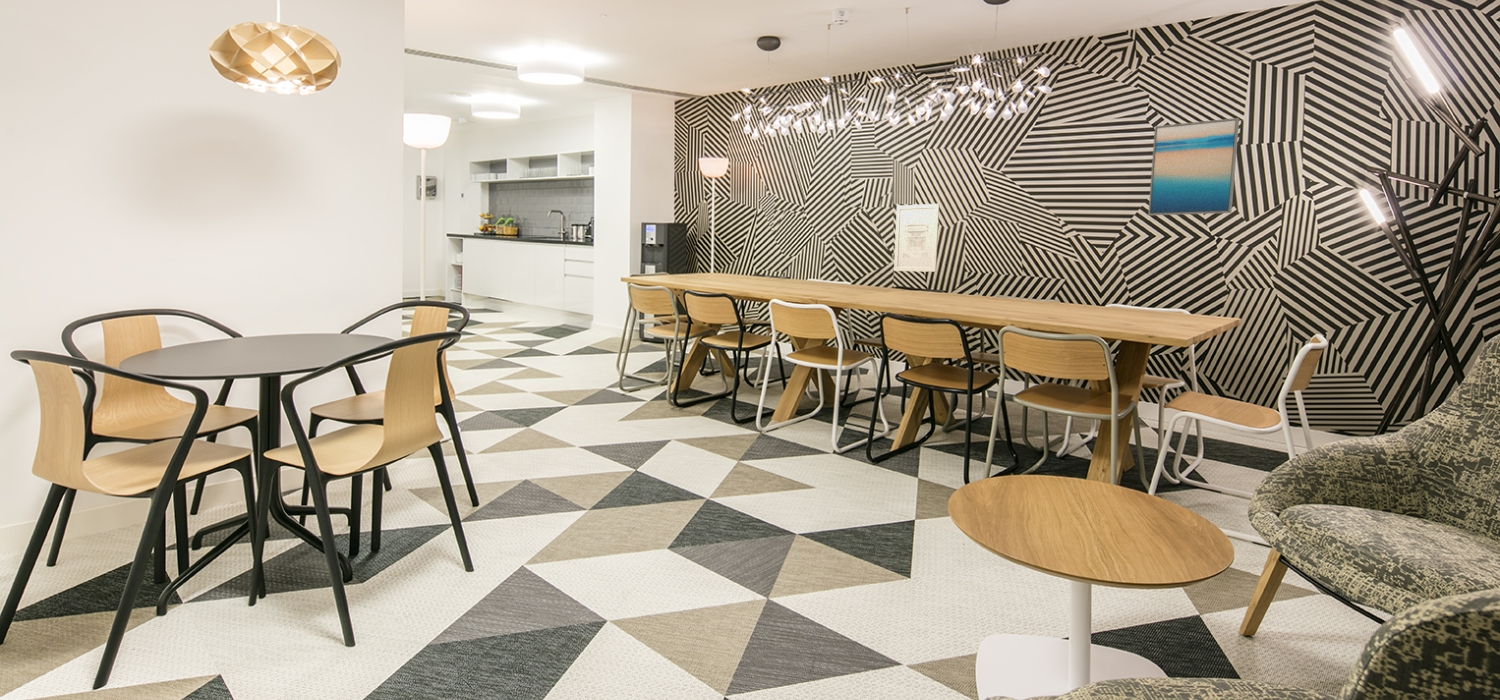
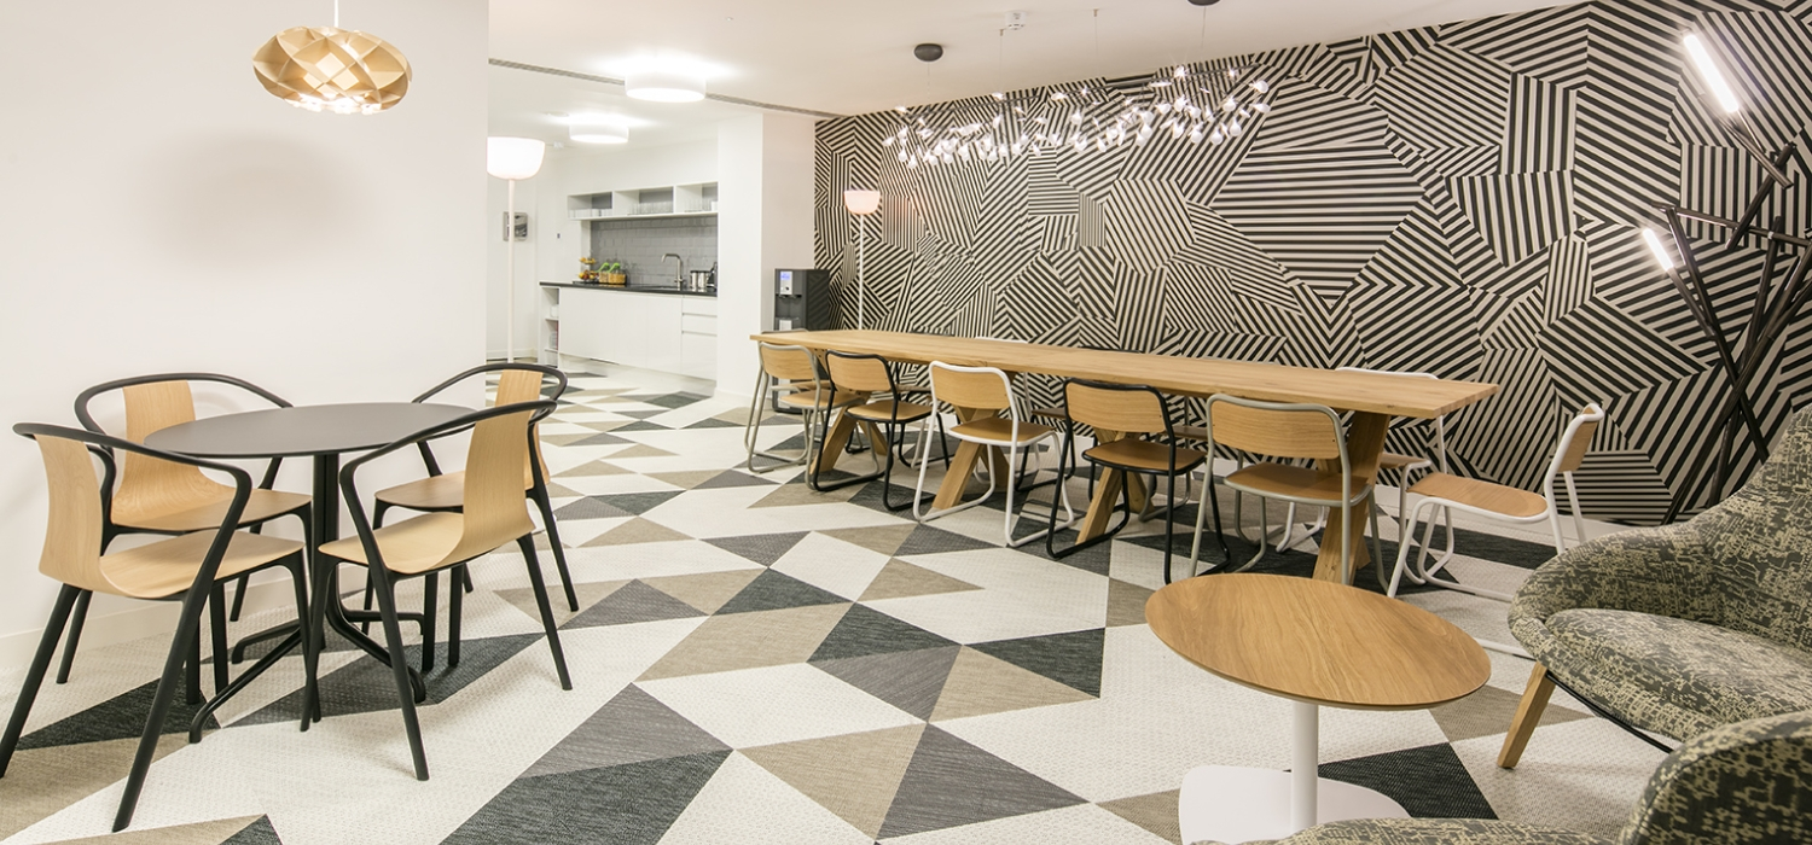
- wall art (916, 238)
- wall art (1192, 168)
